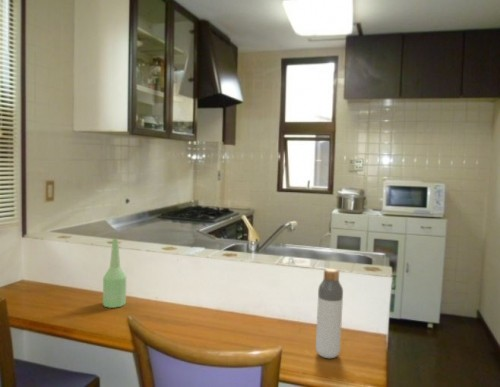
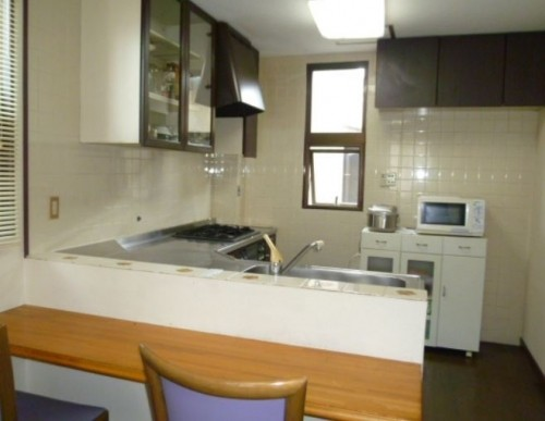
- bottle (114, 271)
- bottle (329, 312)
